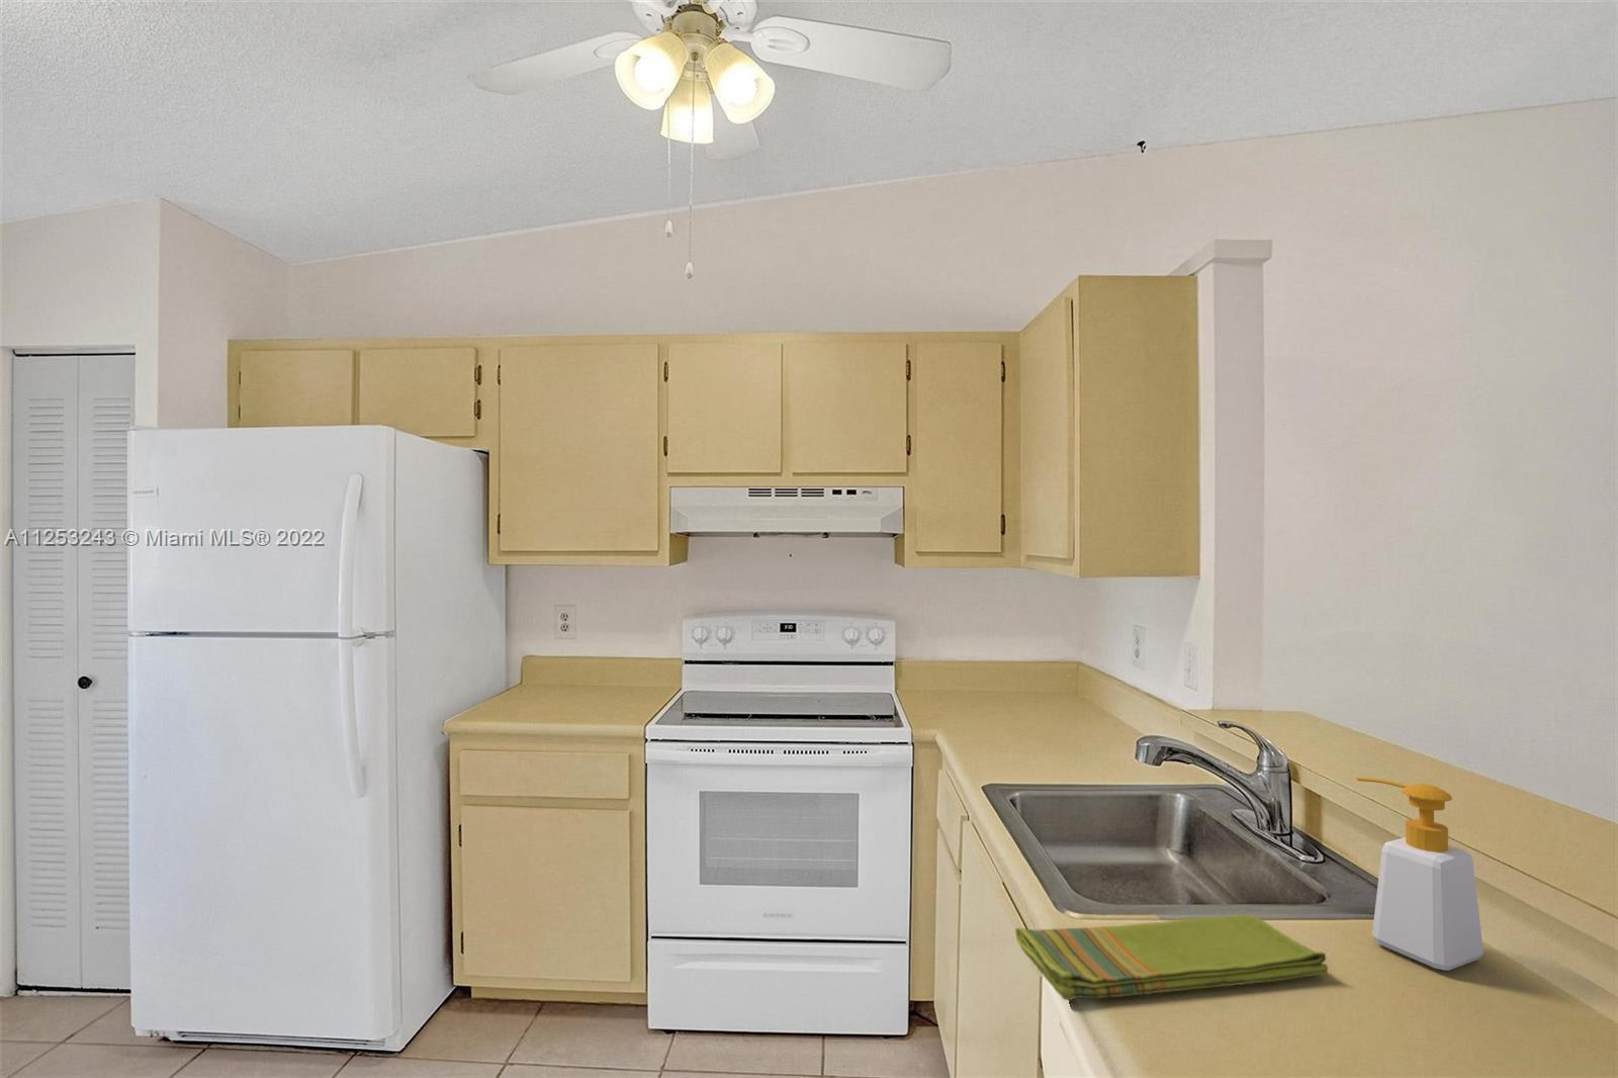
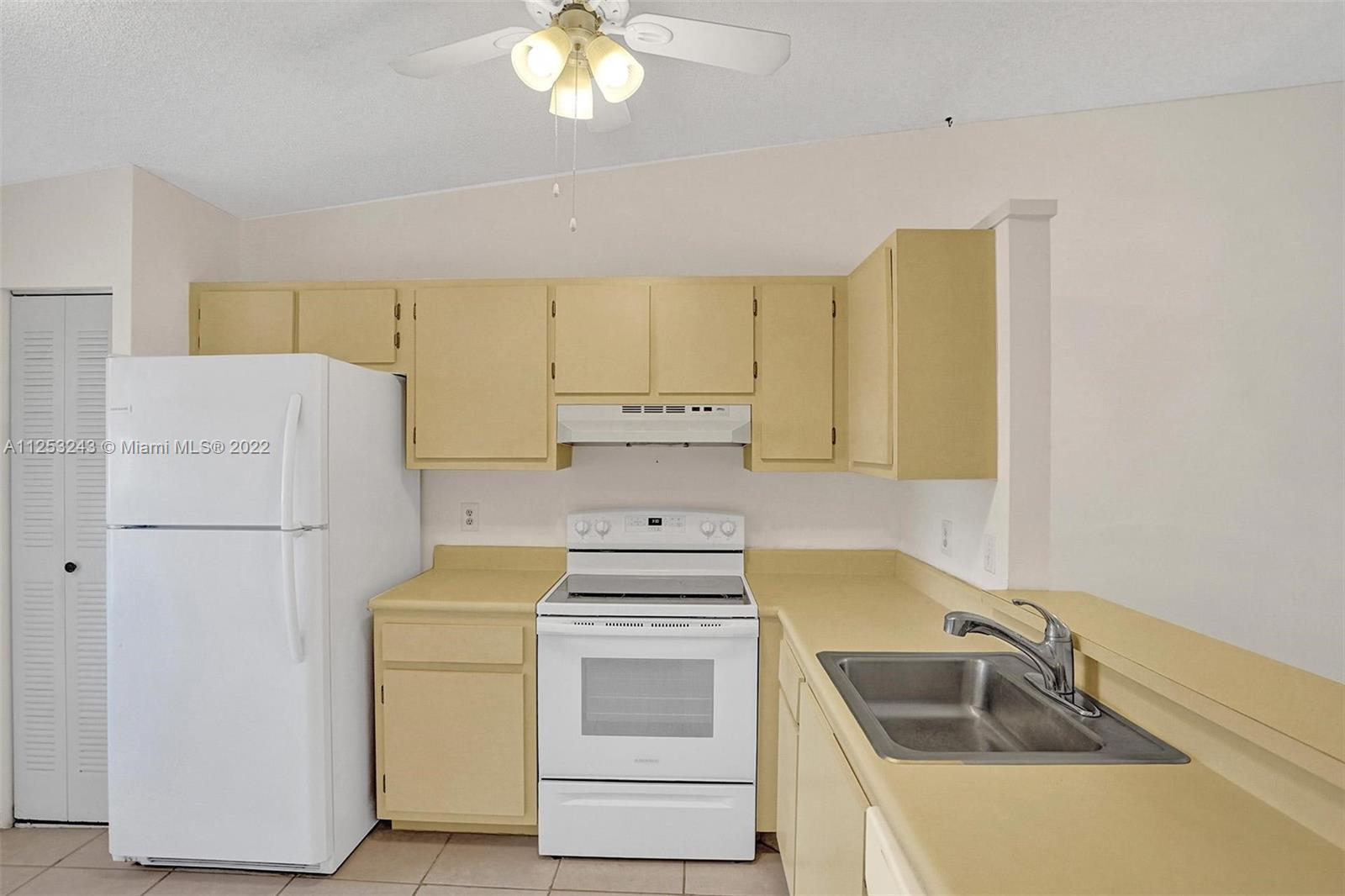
- soap bottle (1409, 861)
- dish towel (1164, 948)
